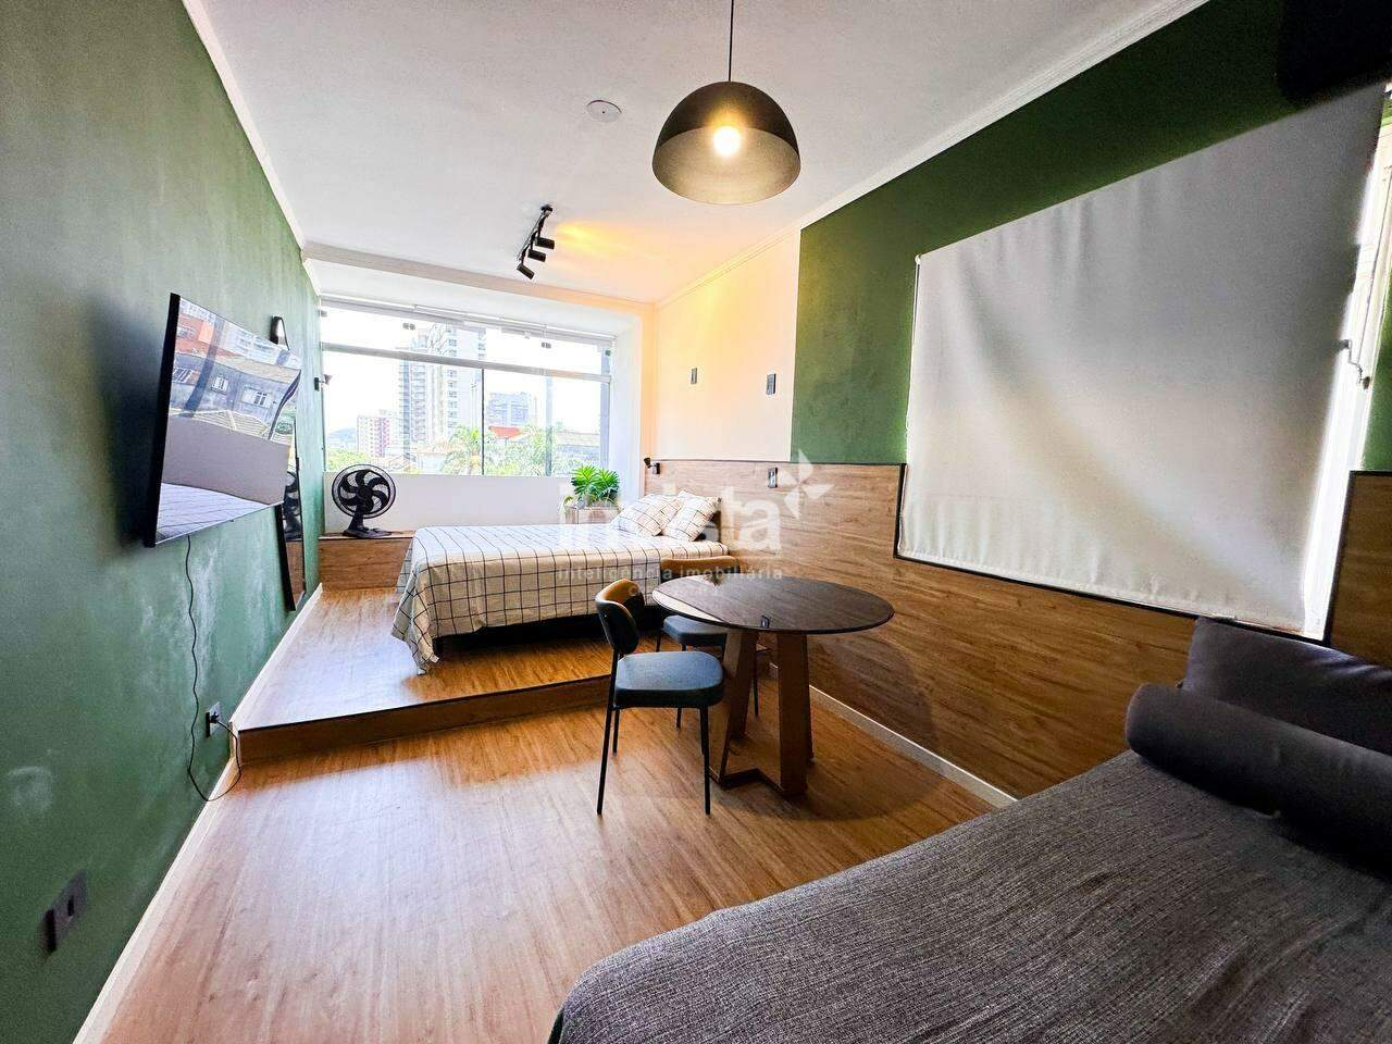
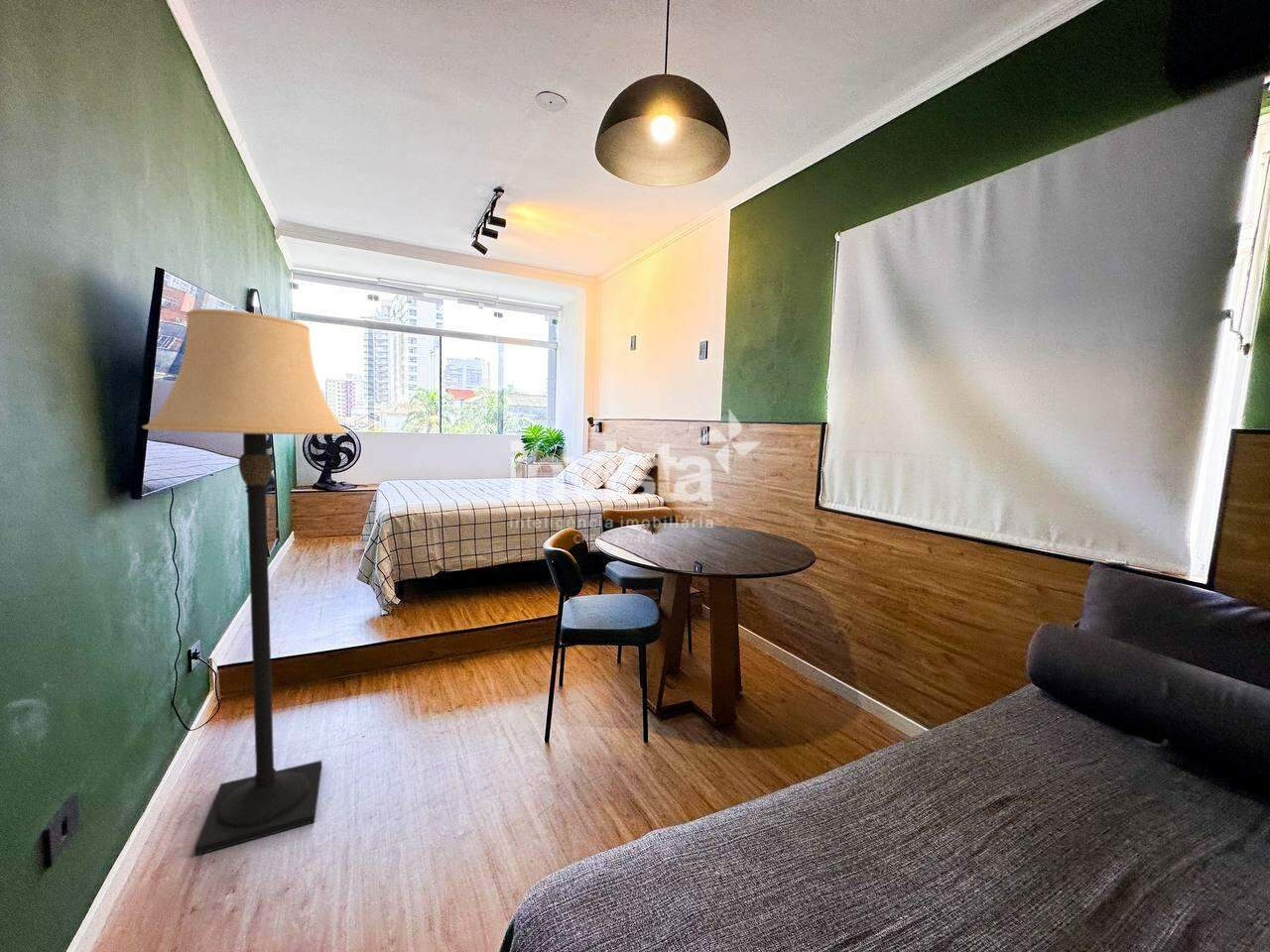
+ lamp (259, 573)
